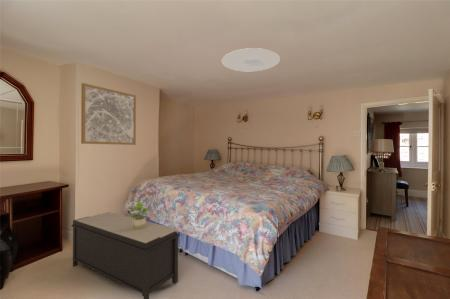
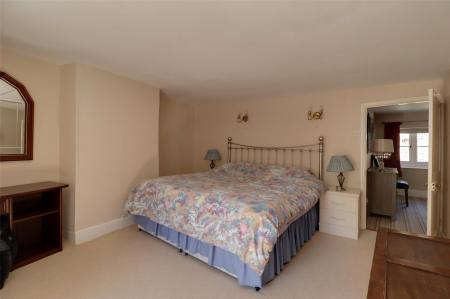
- potted plant (137, 214)
- bench (122, 249)
- wall art (111, 117)
- ceiling light (250, 58)
